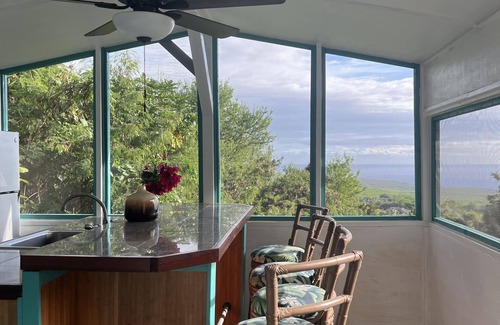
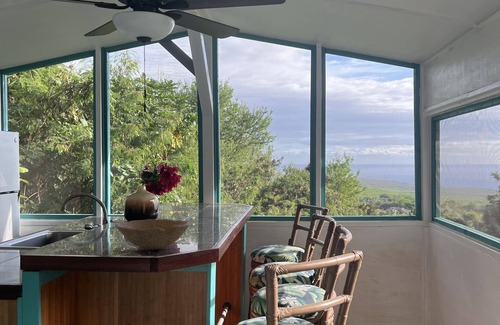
+ bowl (153, 235)
